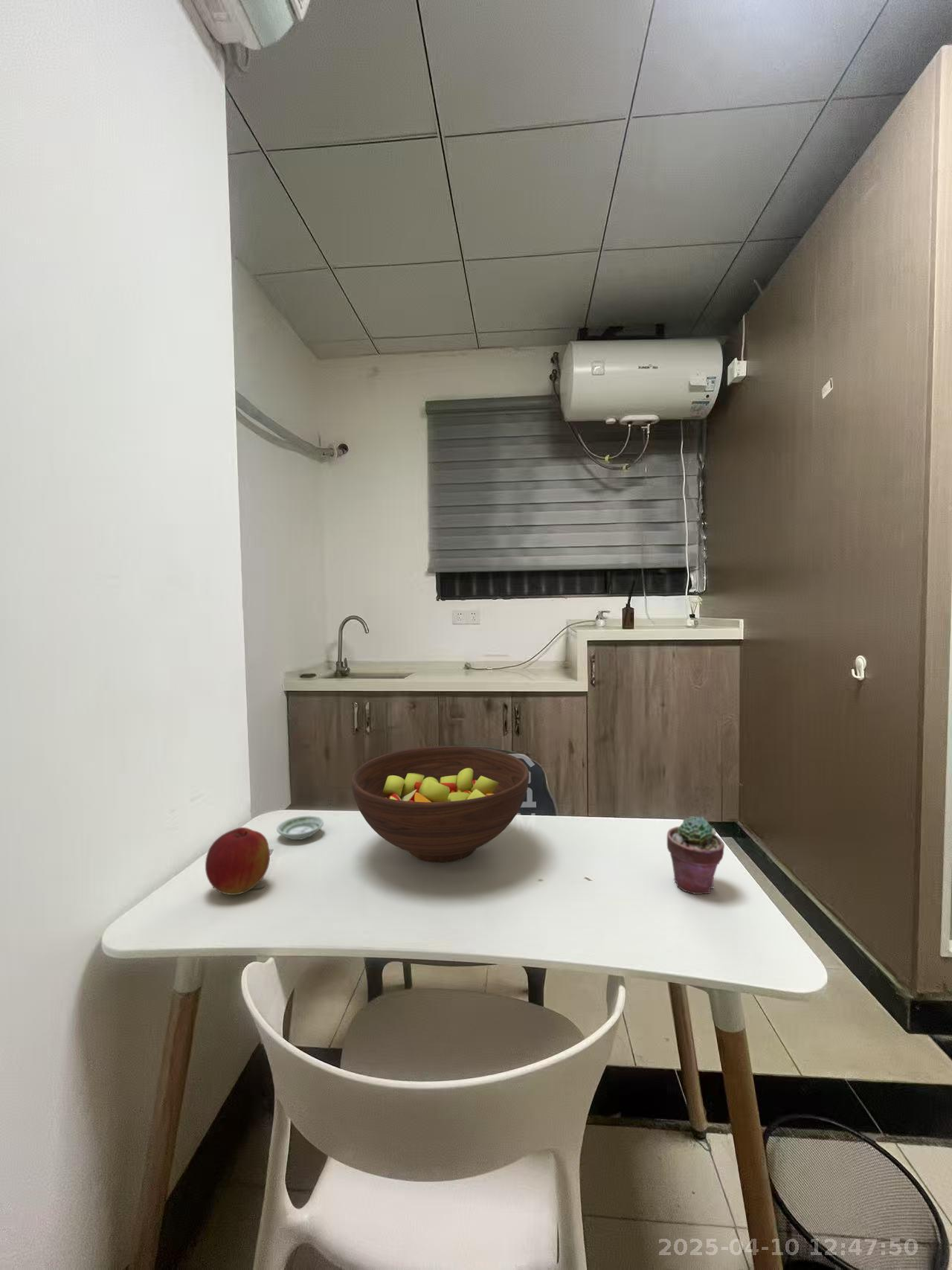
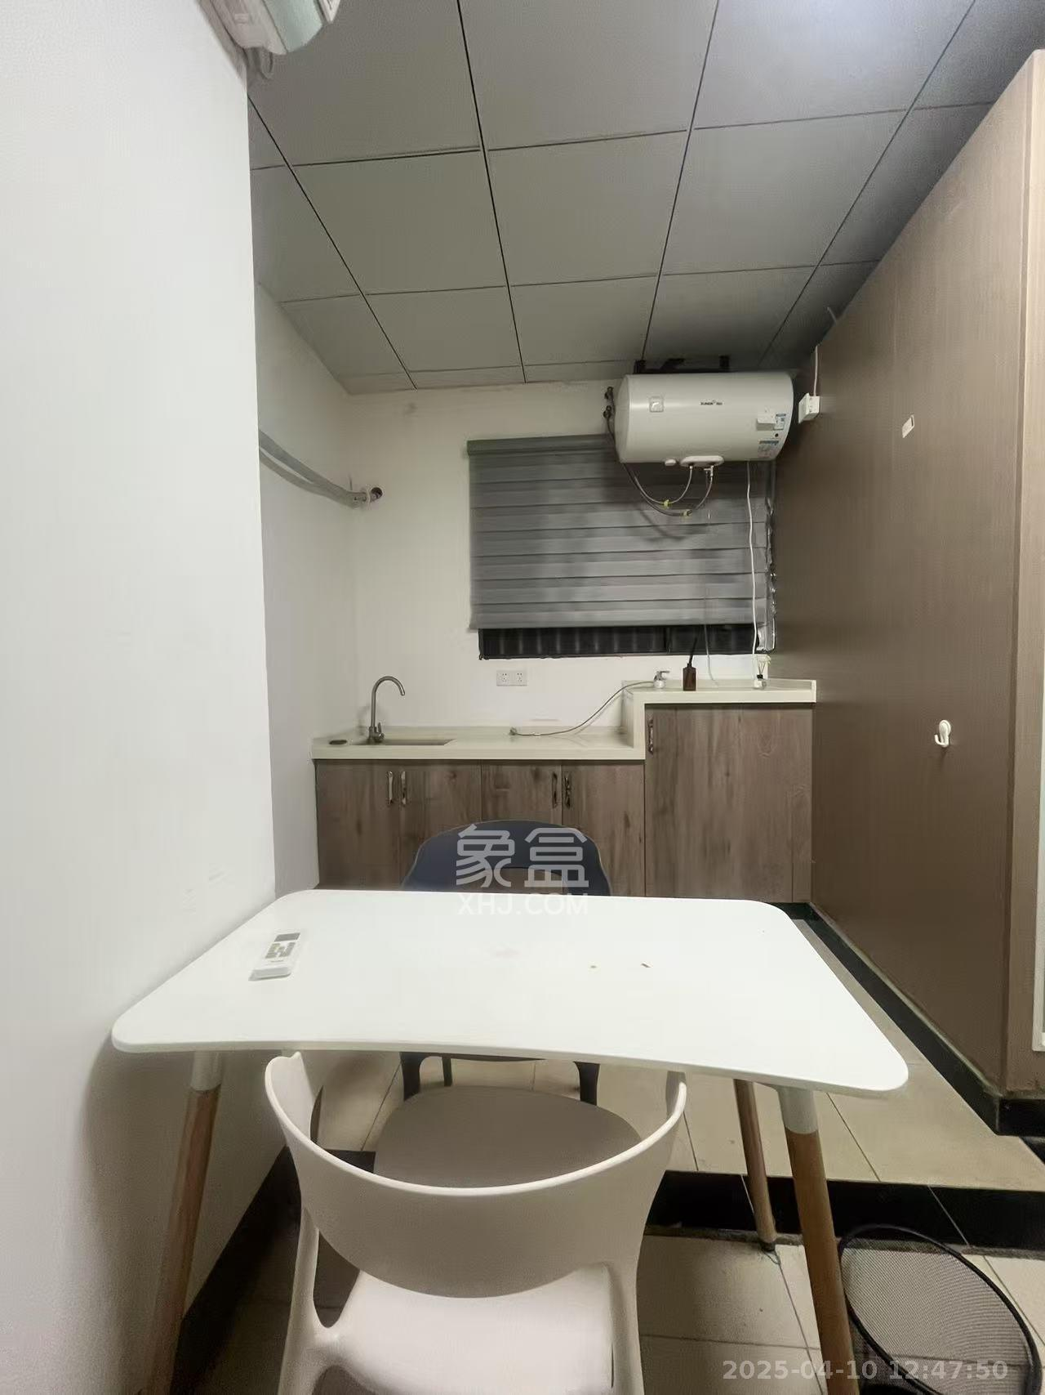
- fruit bowl (442, 809)
- saucer (300, 830)
- apple (237, 860)
- potted succulent (694, 851)
